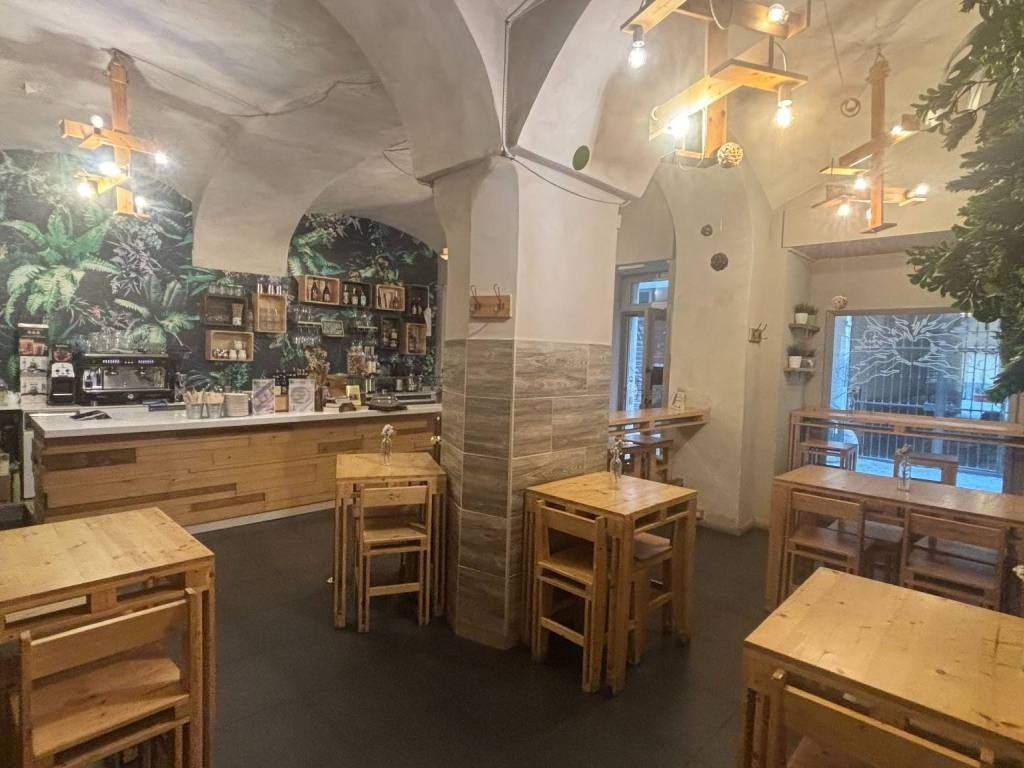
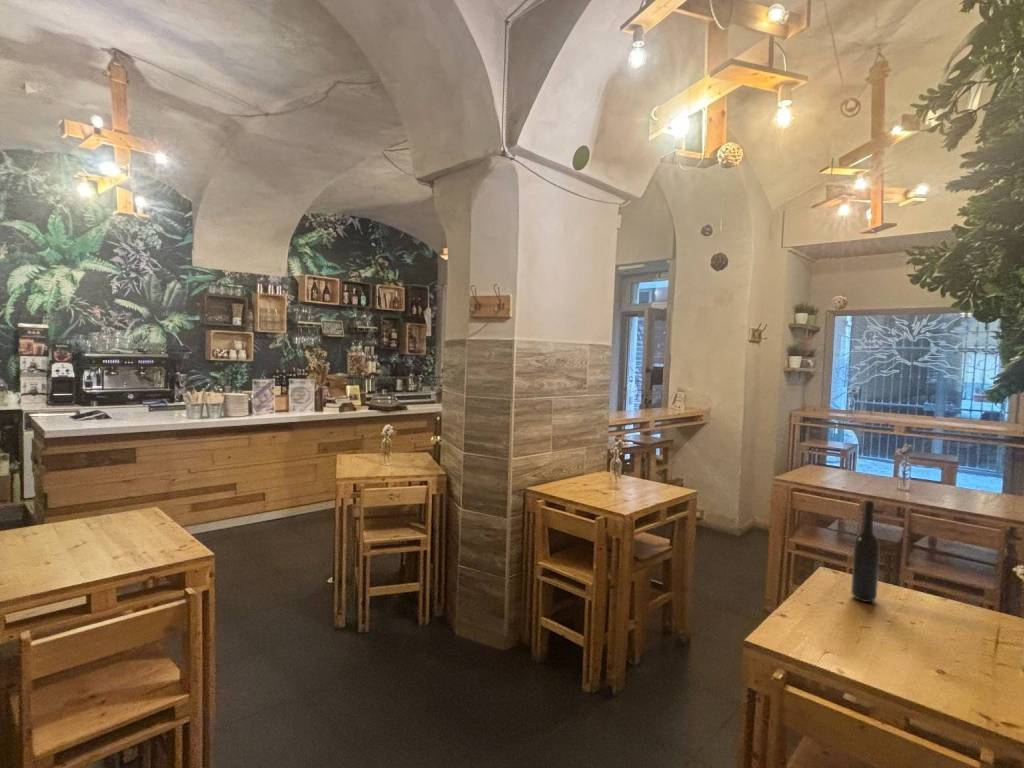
+ bottle (866, 550)
